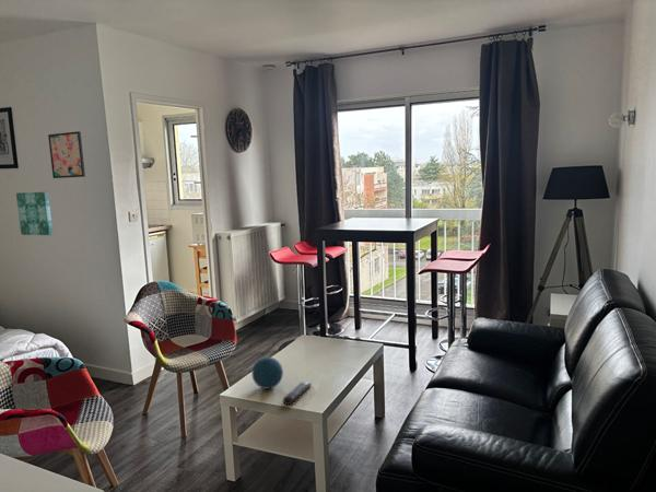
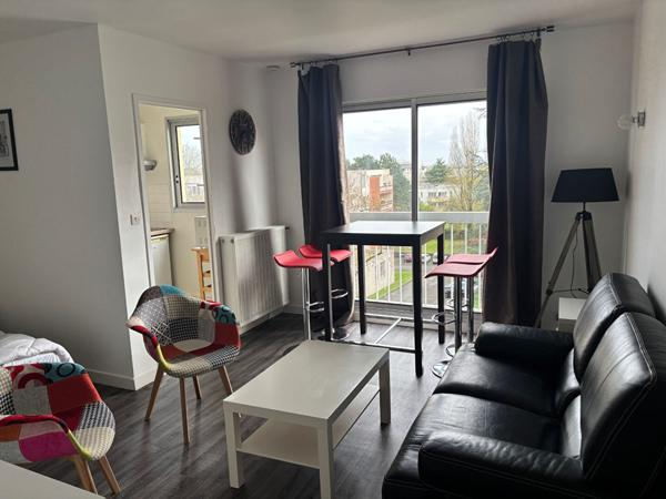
- wall art (66, 155)
- decorative orb (267, 372)
- wall art (34, 213)
- remote control (297, 391)
